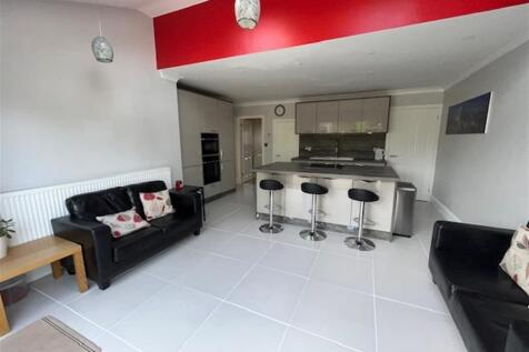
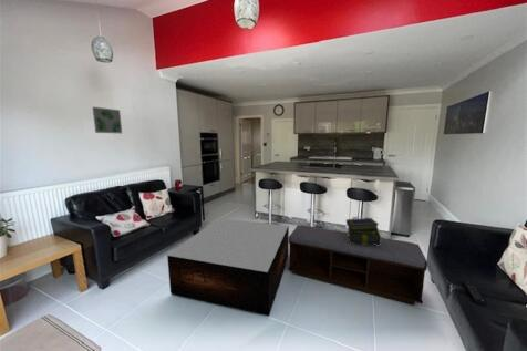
+ coffee table (237, 255)
+ bench (349, 258)
+ remote control (473, 292)
+ wall art (107, 121)
+ stack of books (362, 230)
